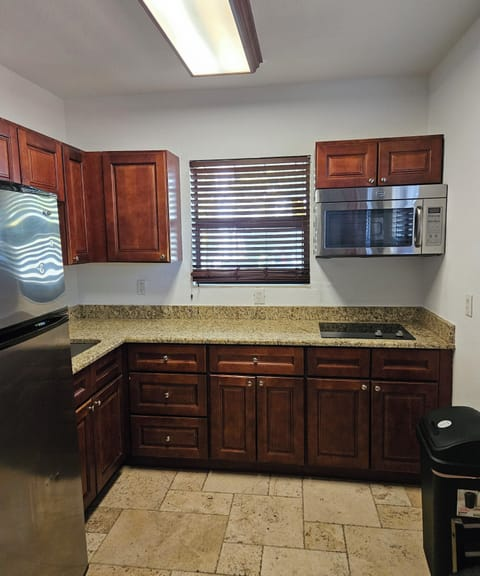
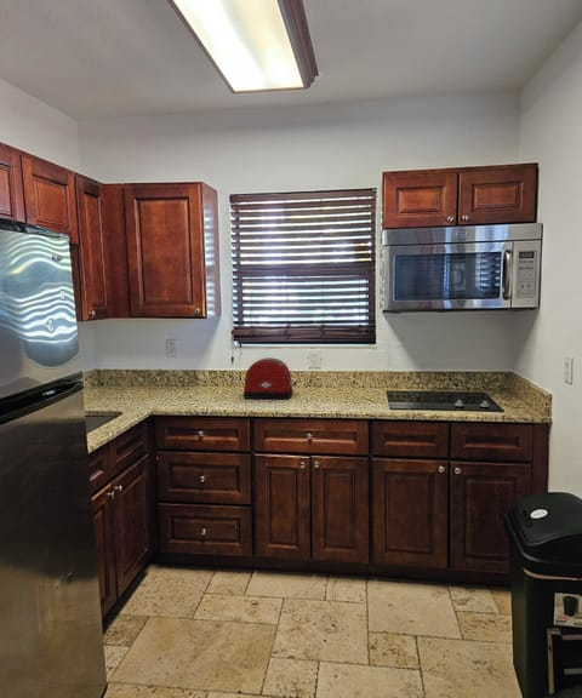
+ toaster (268, 377)
